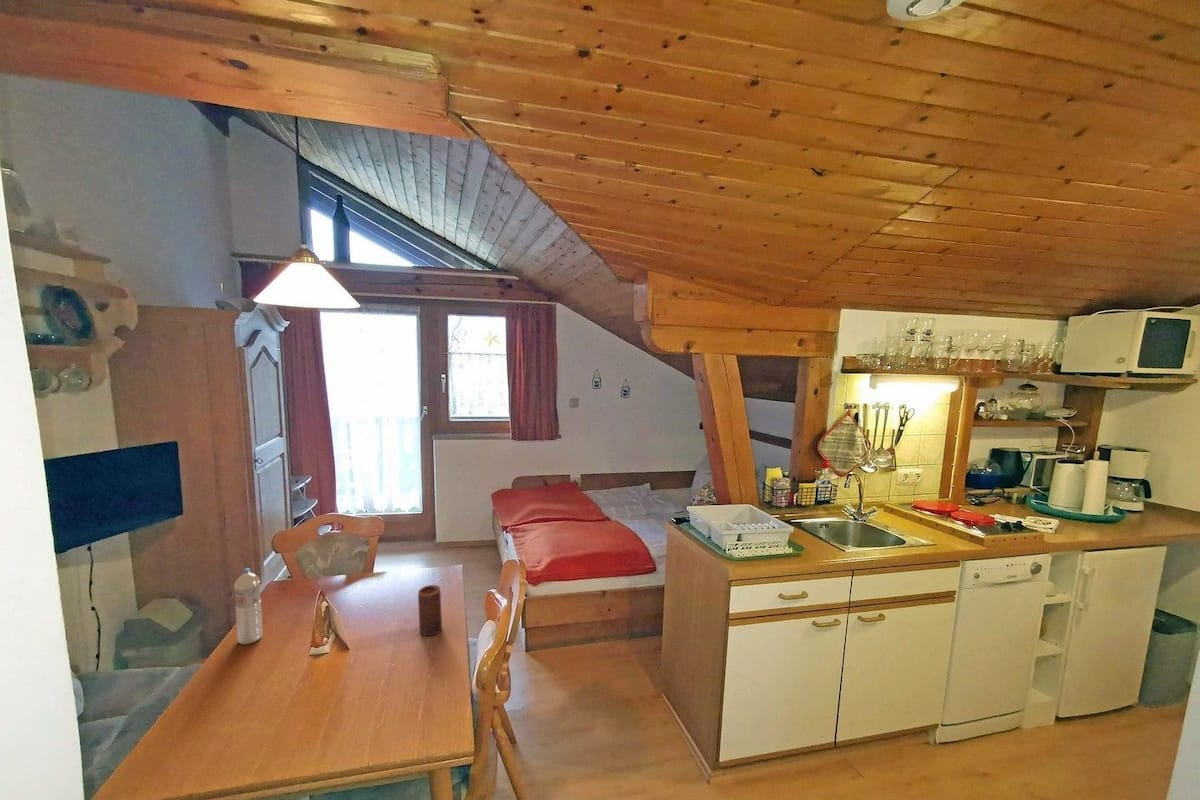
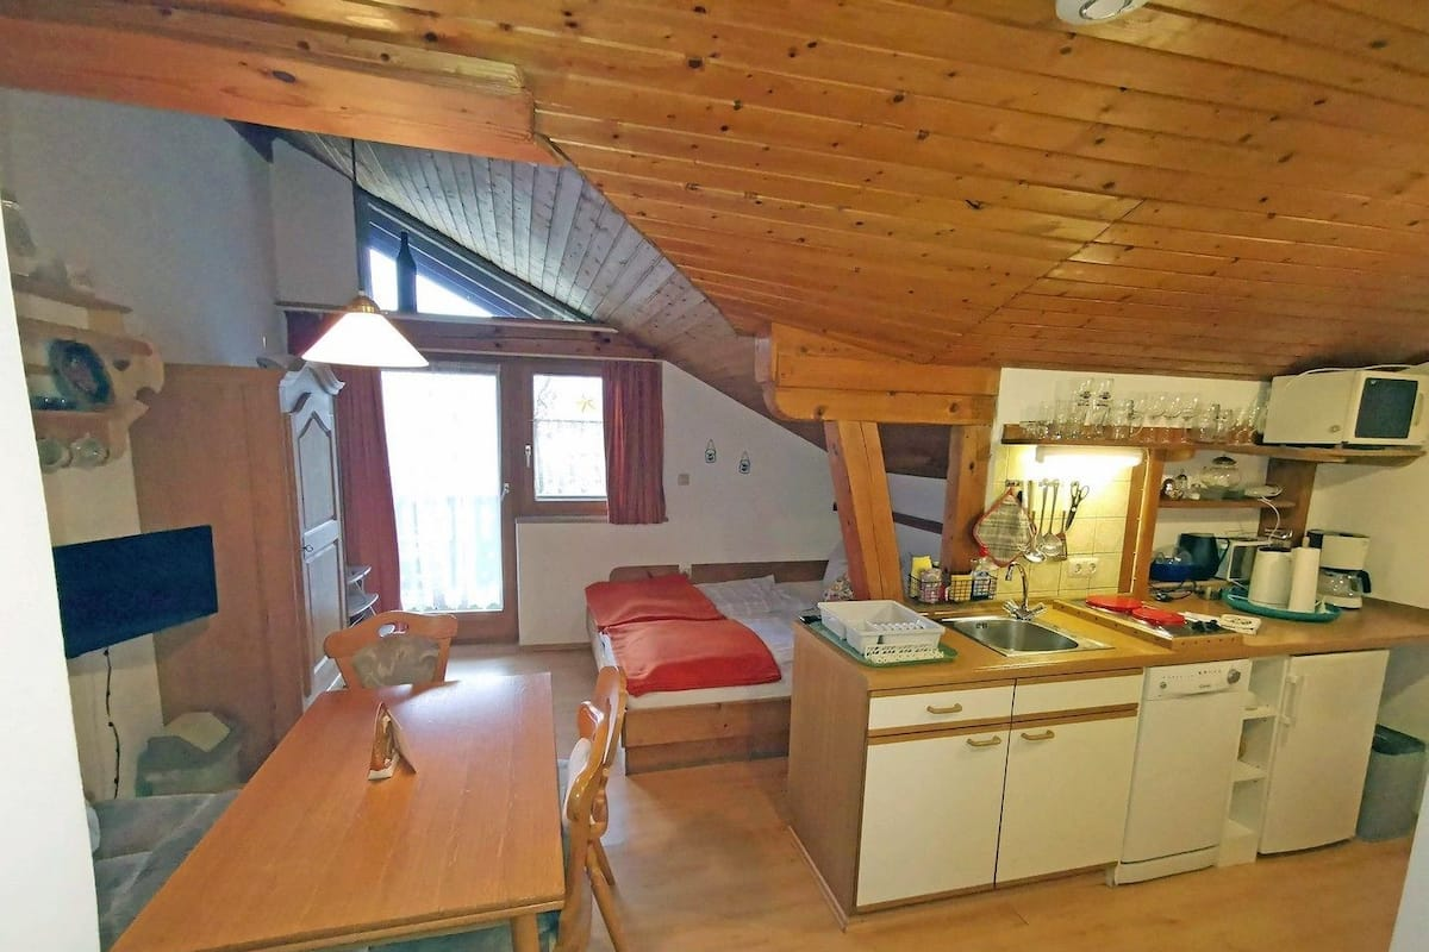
- candle (430, 609)
- water bottle (248, 604)
